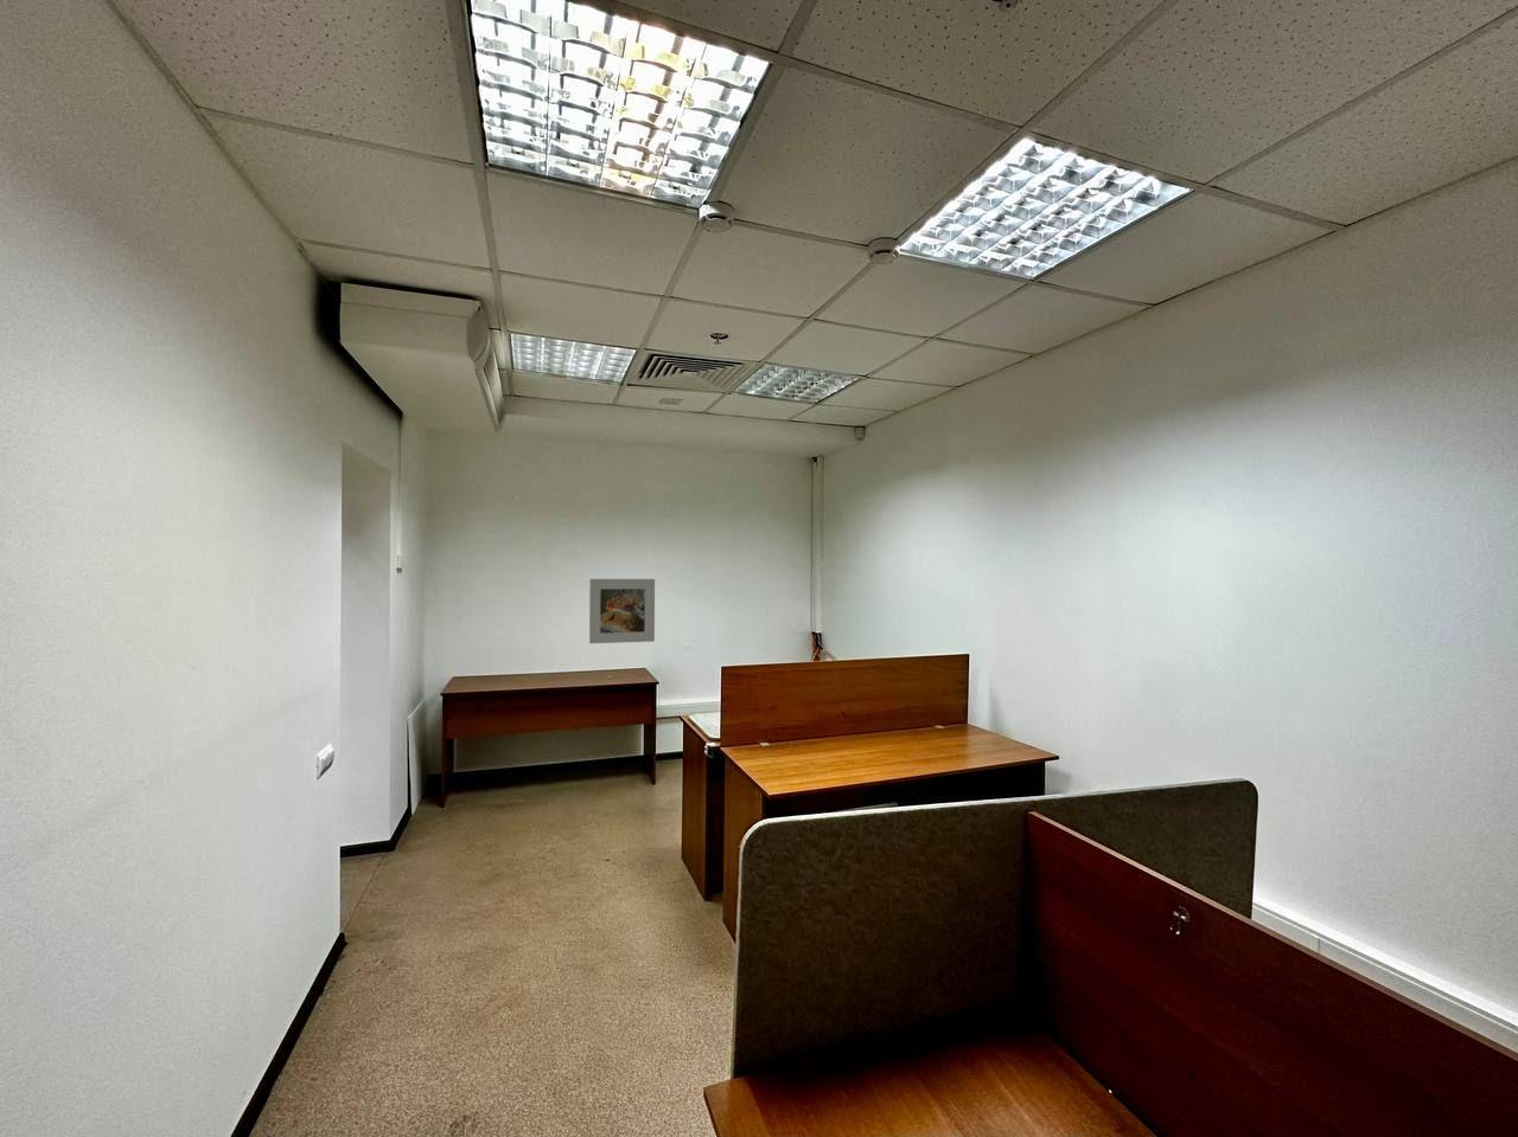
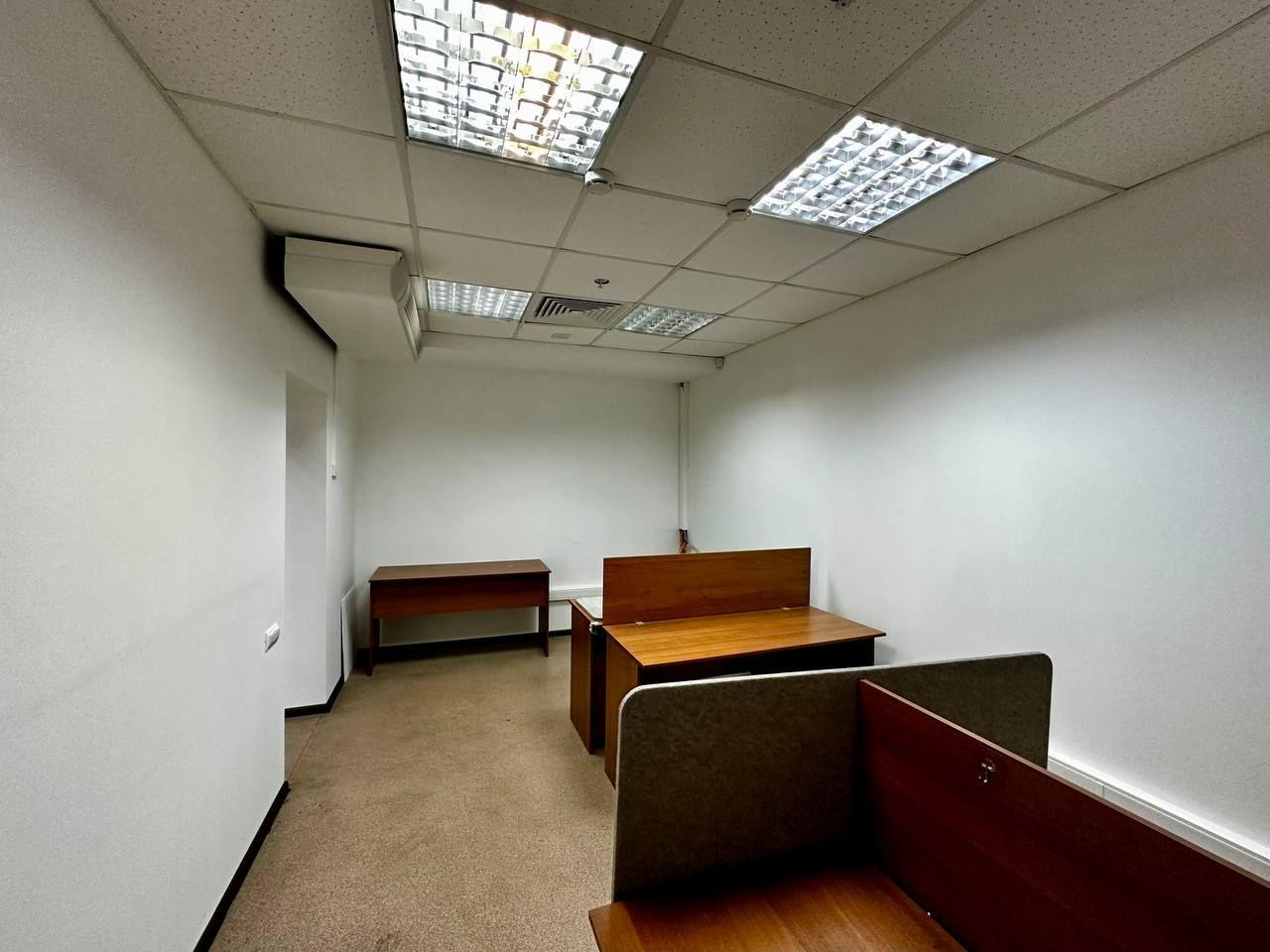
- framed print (623, 610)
